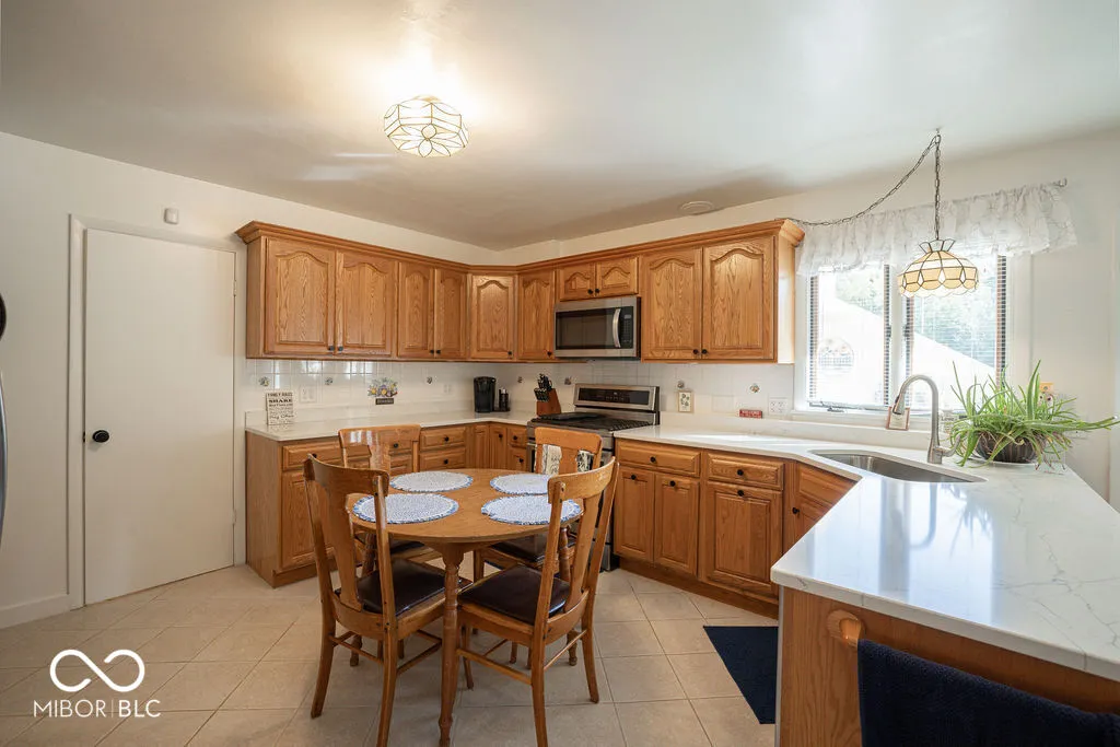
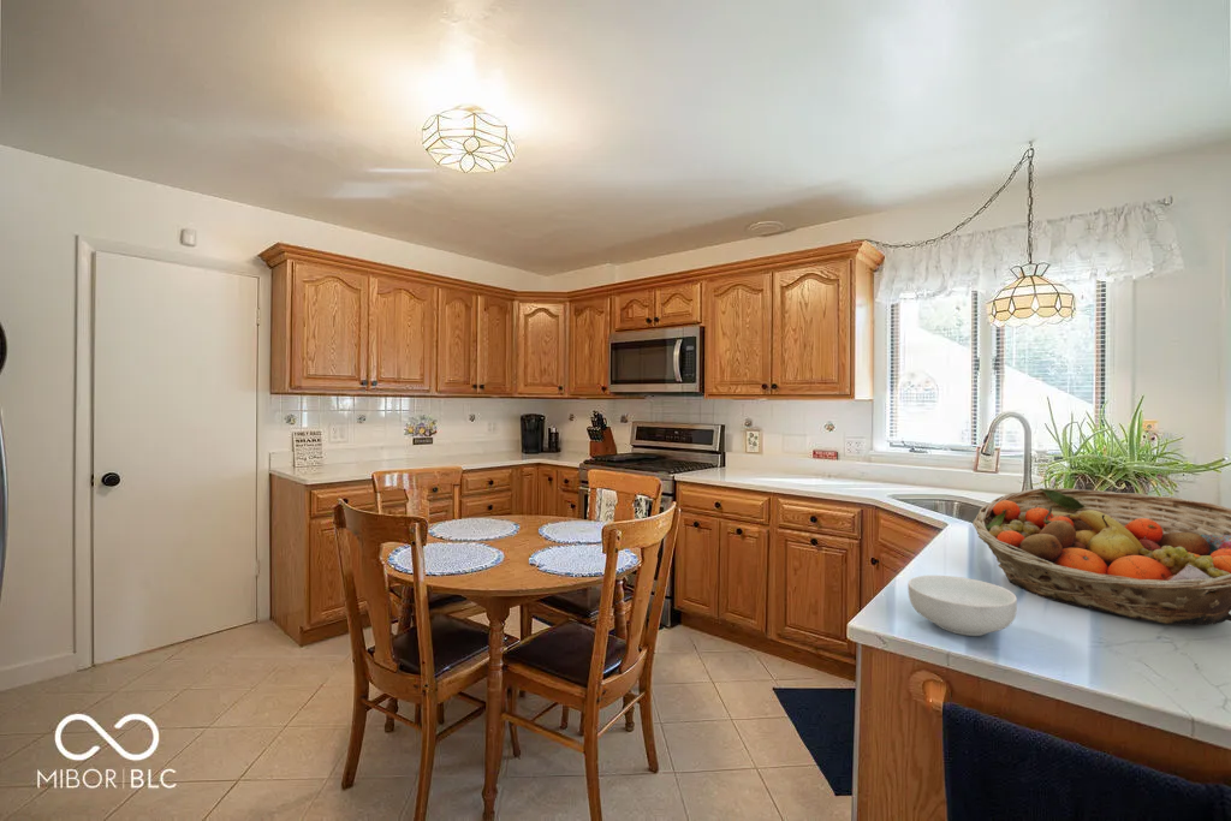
+ cereal bowl (959, 607)
+ fruit basket (1107, 546)
